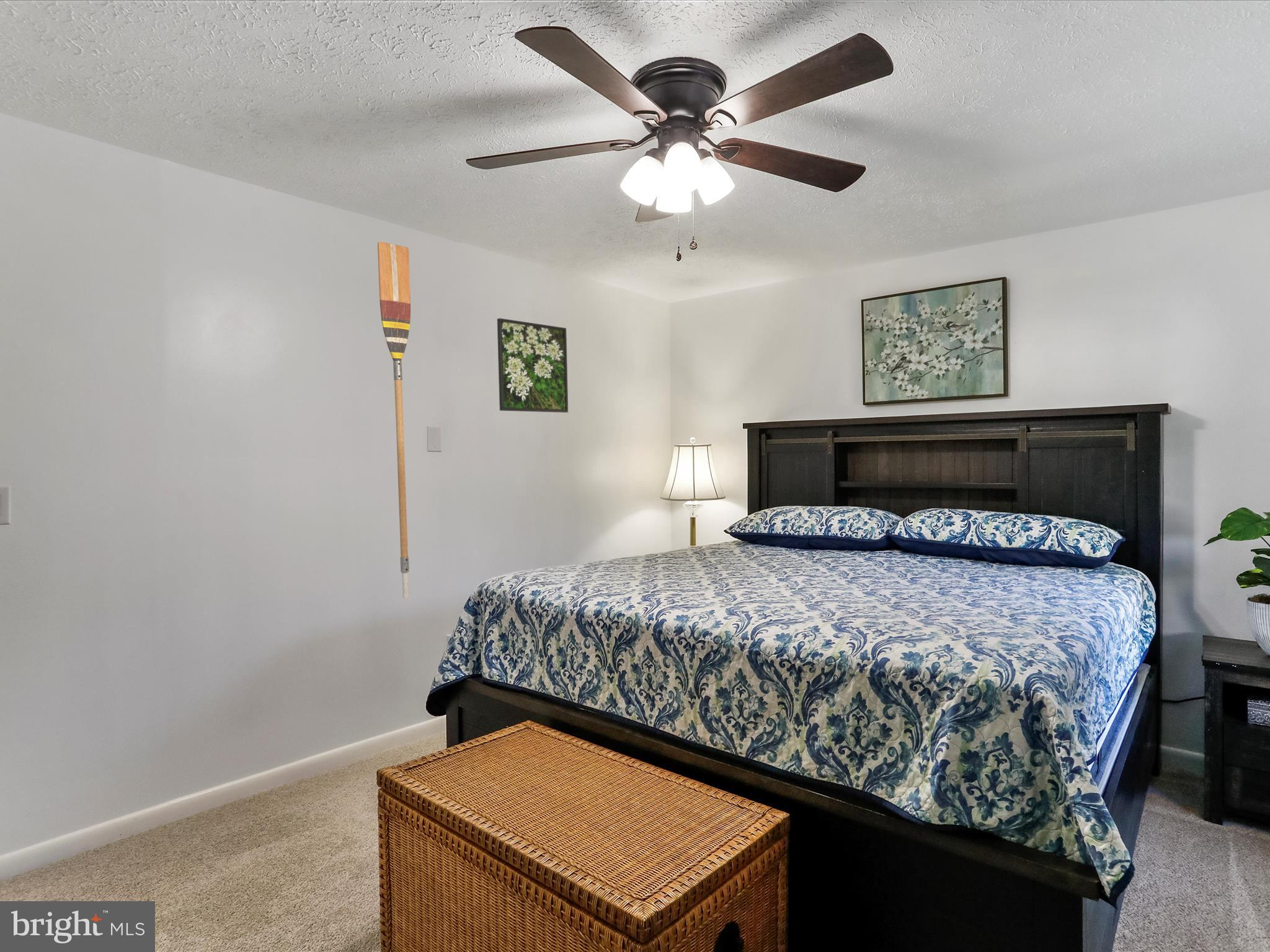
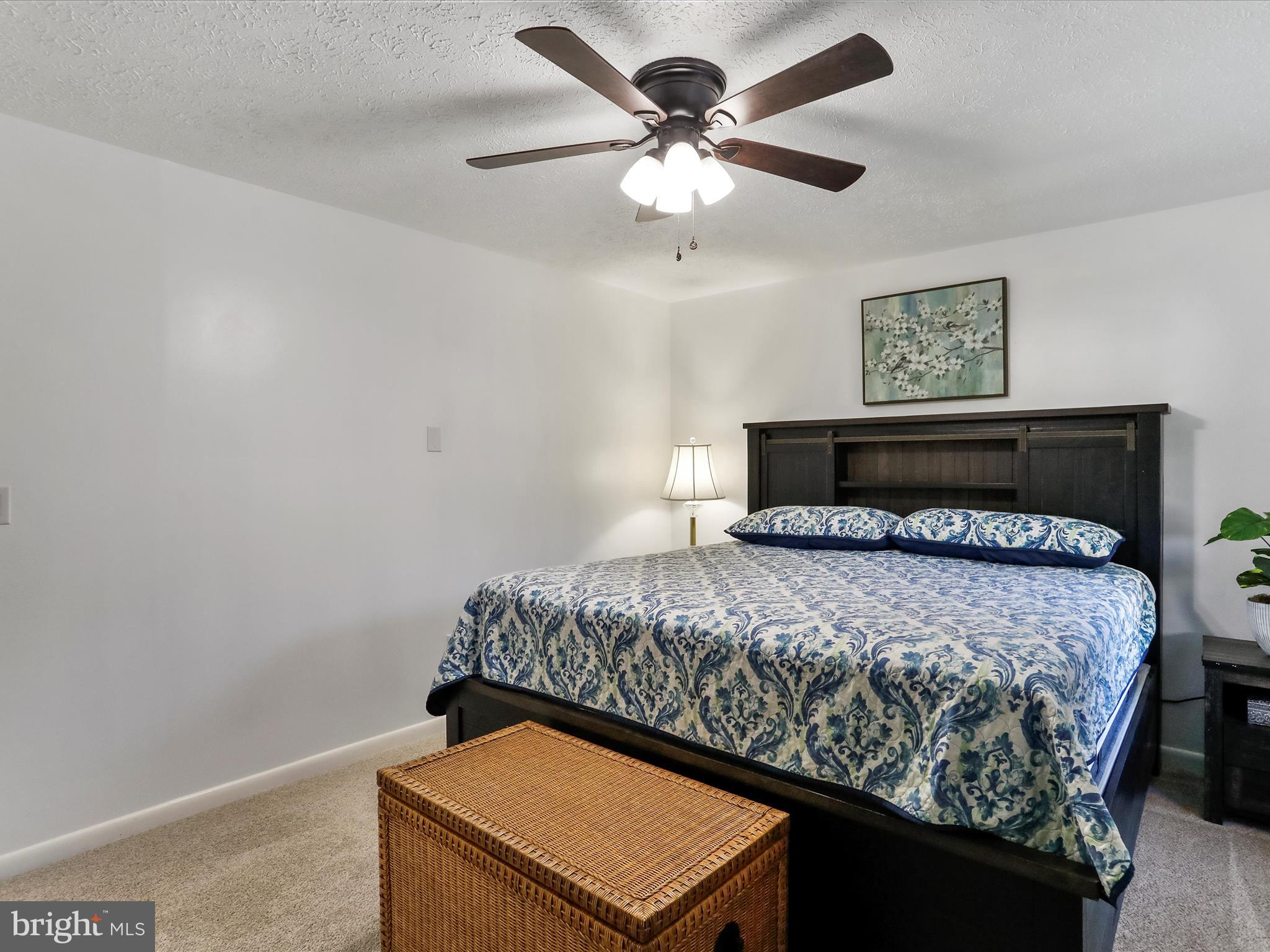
- paddle (399, 423)
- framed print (534, 368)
